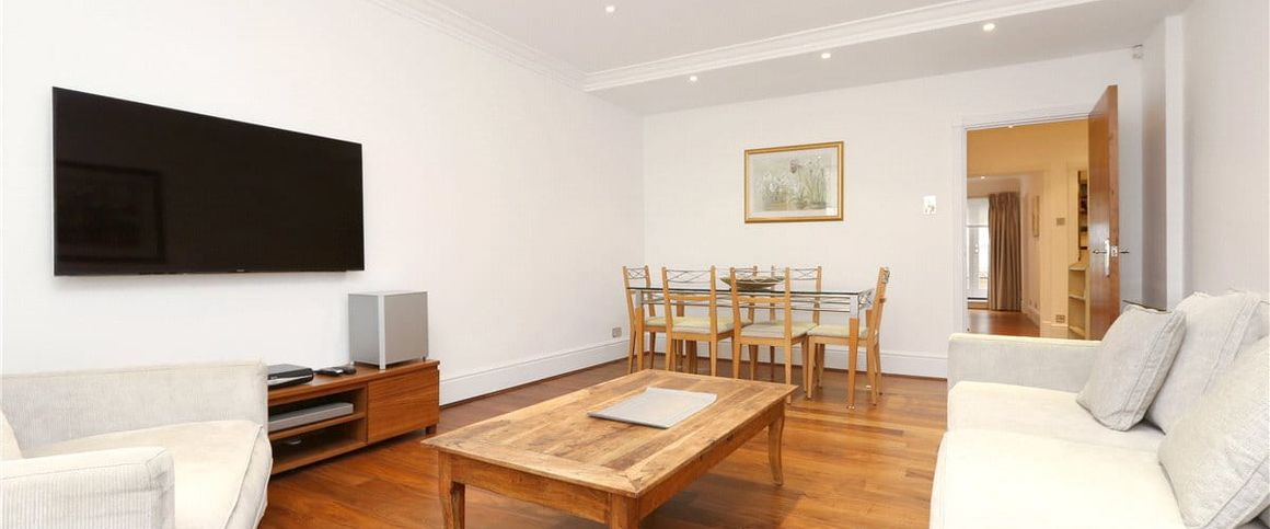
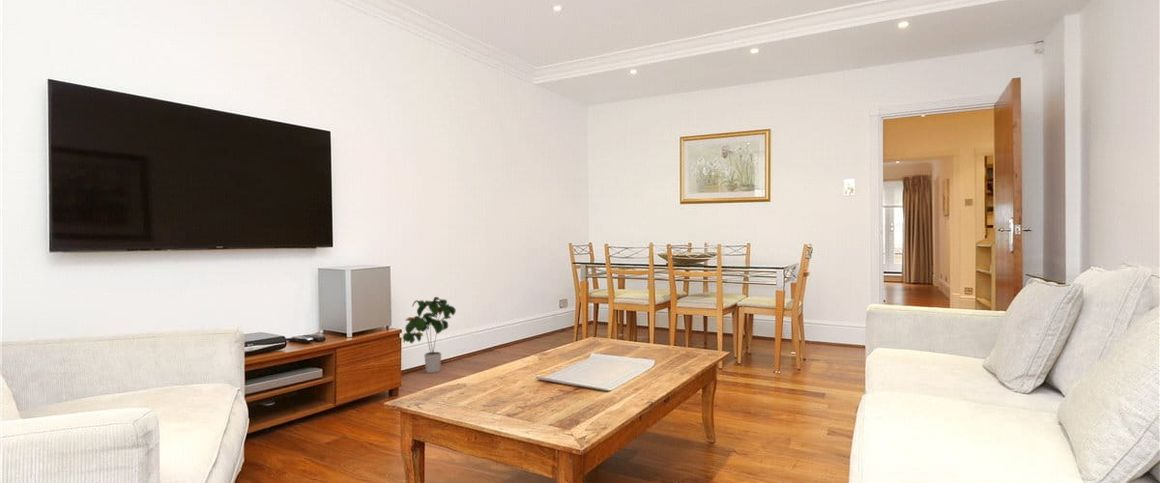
+ potted plant (430, 334)
